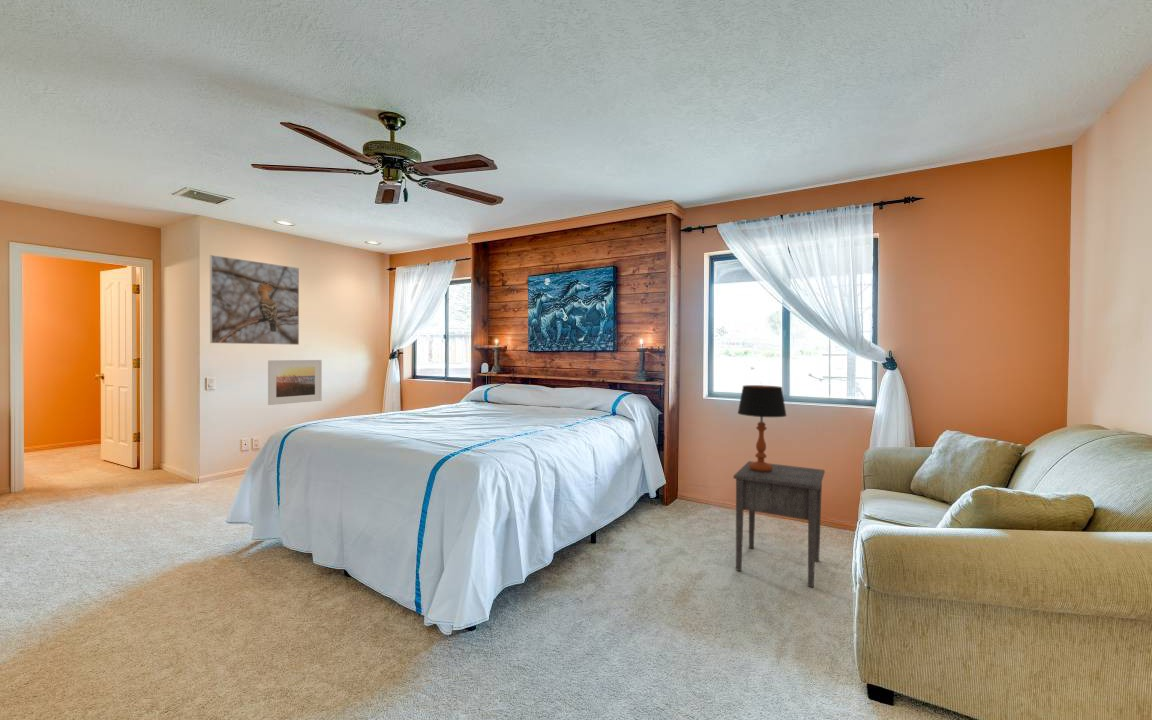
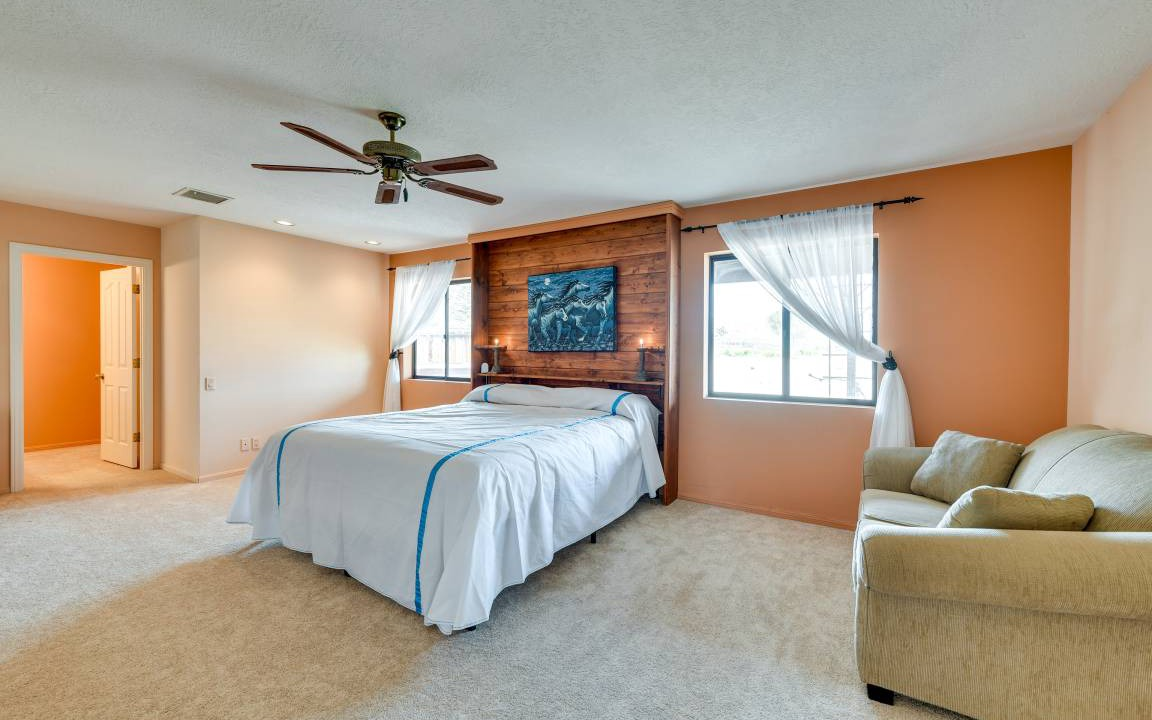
- nightstand (779, 515)
- table lamp (761, 427)
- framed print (295, 381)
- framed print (257, 303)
